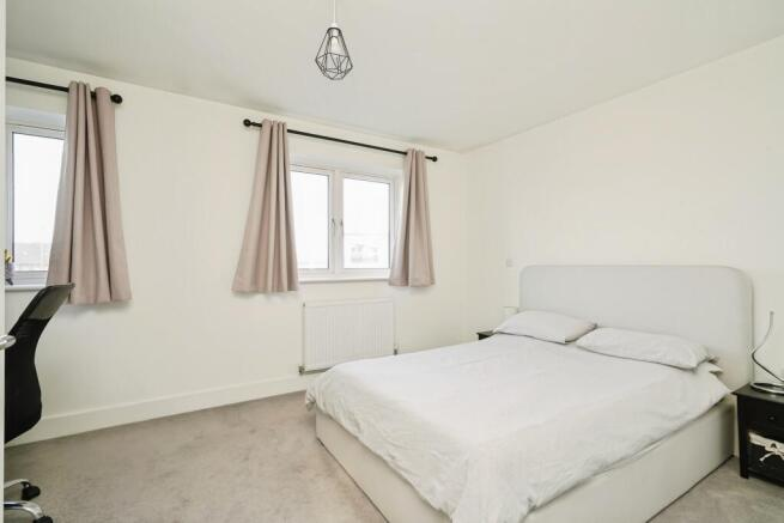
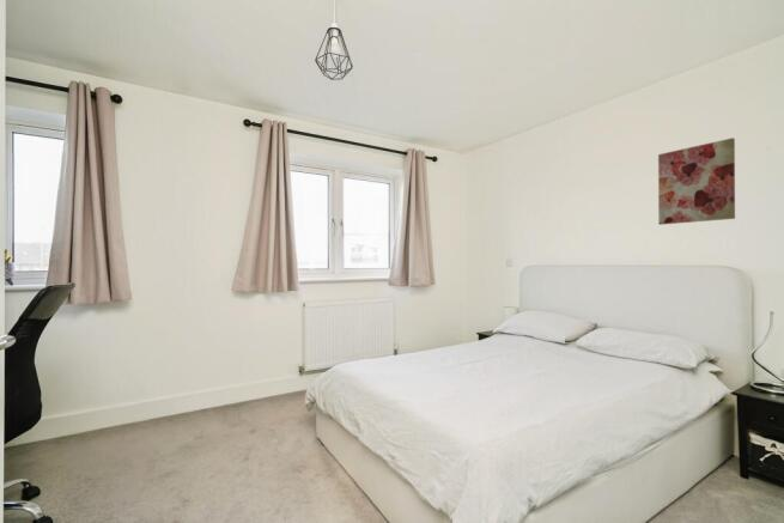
+ wall art (693, 184)
